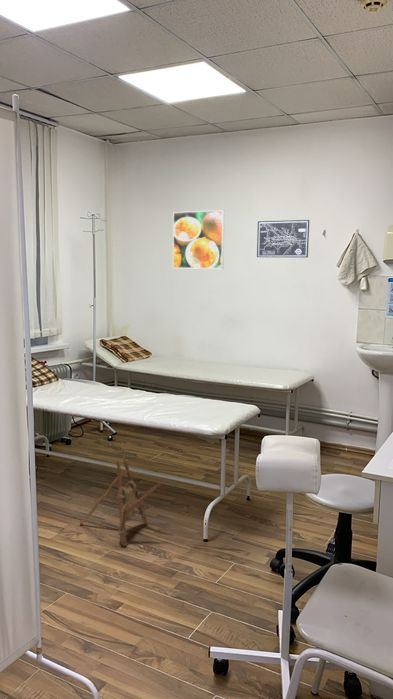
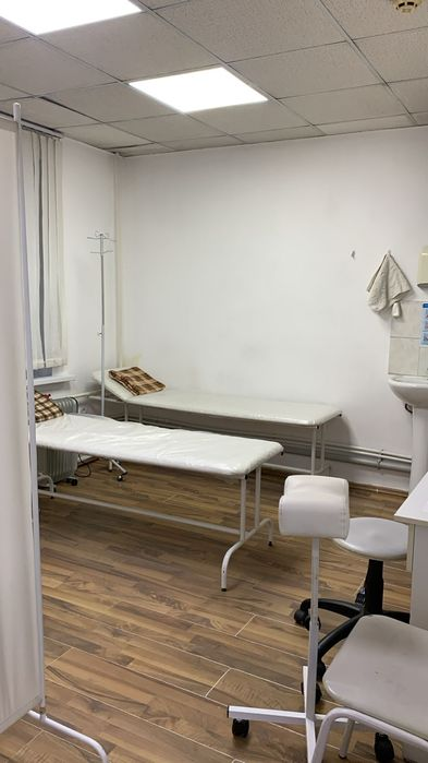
- wall art (282, 239)
- frame pack (118, 495)
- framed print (197, 240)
